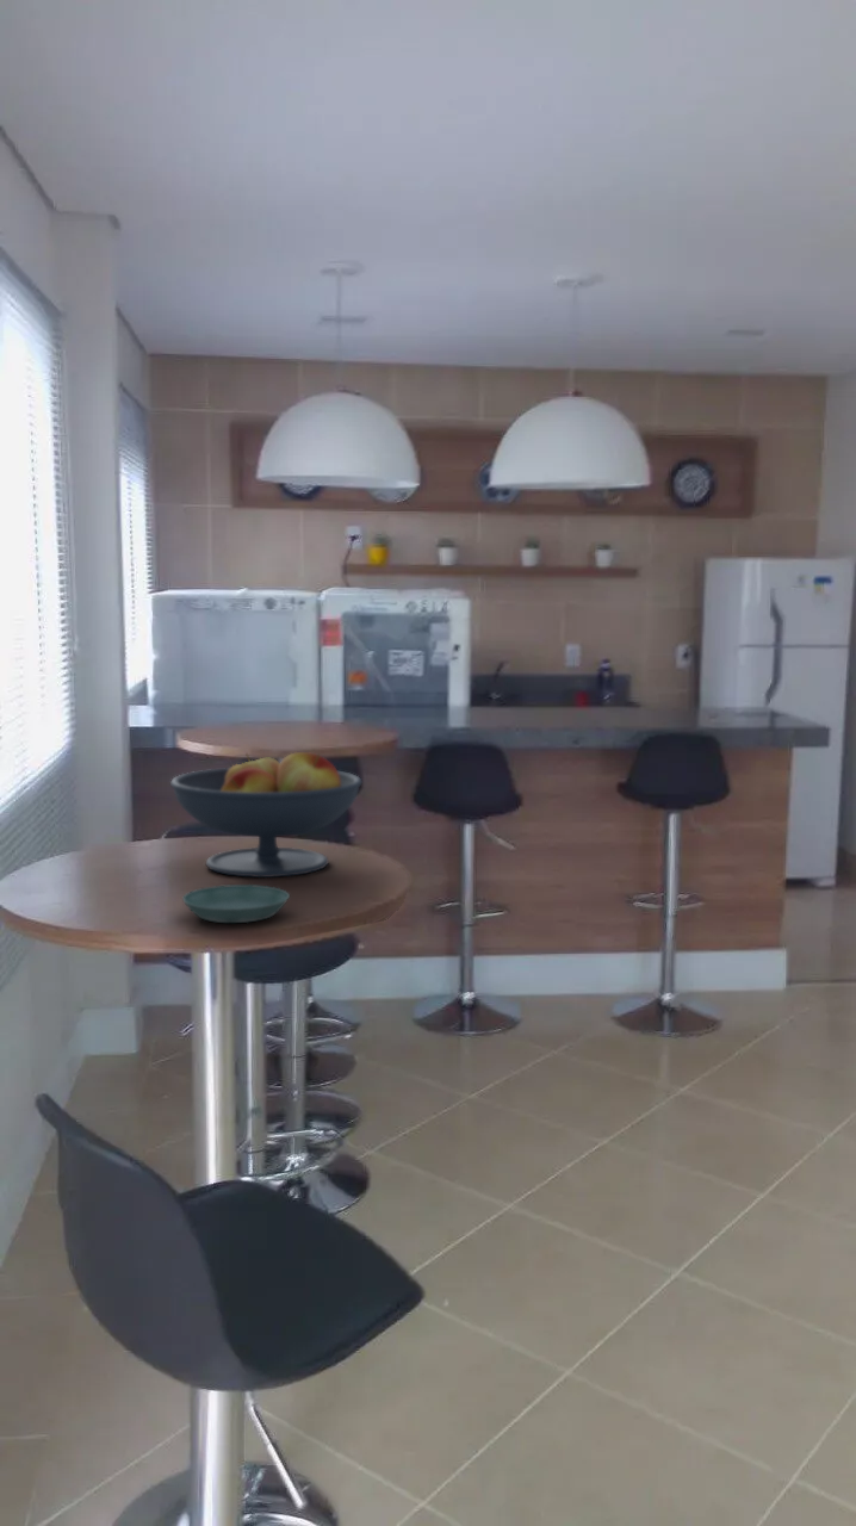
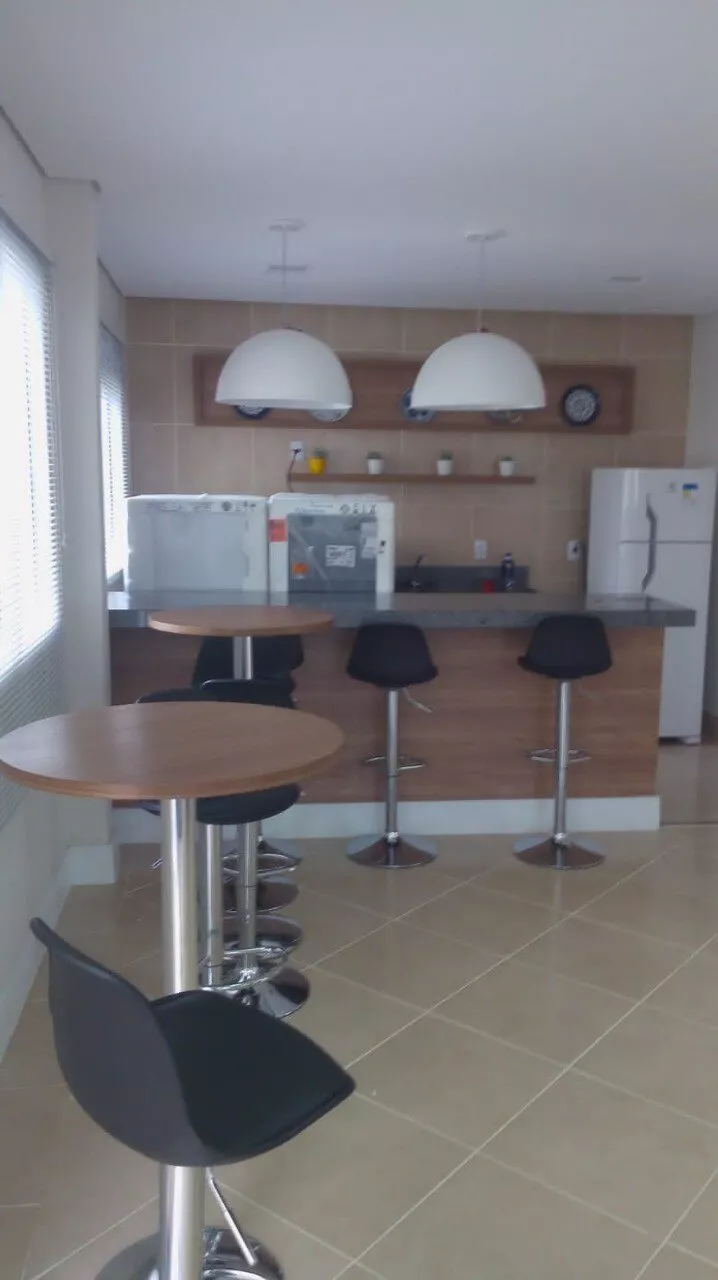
- fruit bowl (267, 806)
- saucer (236, 905)
